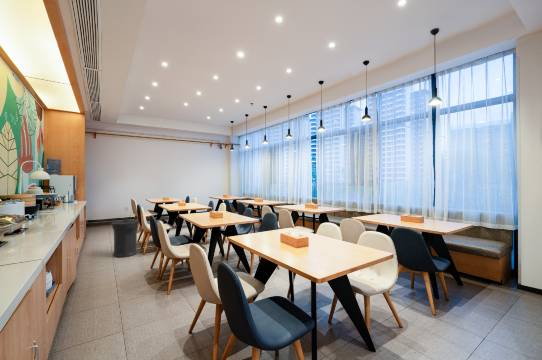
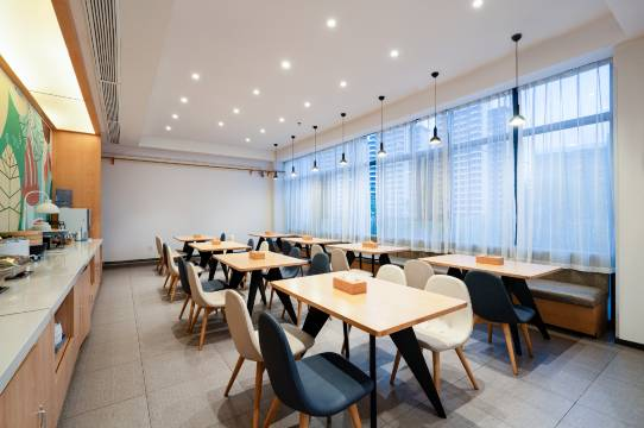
- trash can (125, 236)
